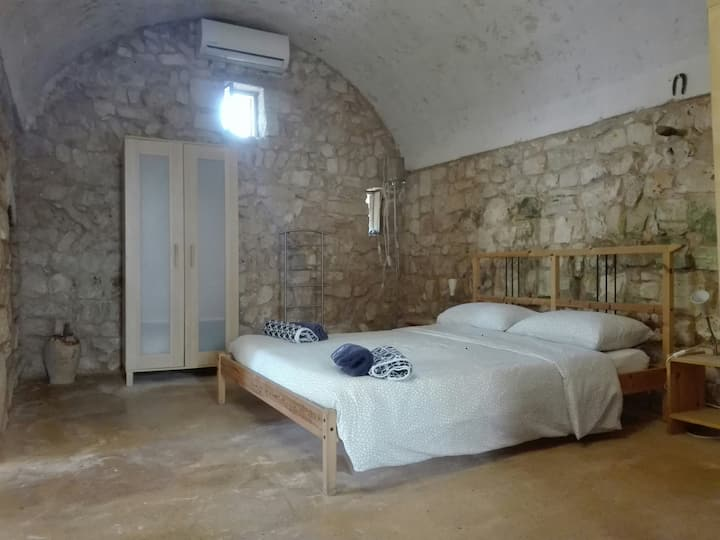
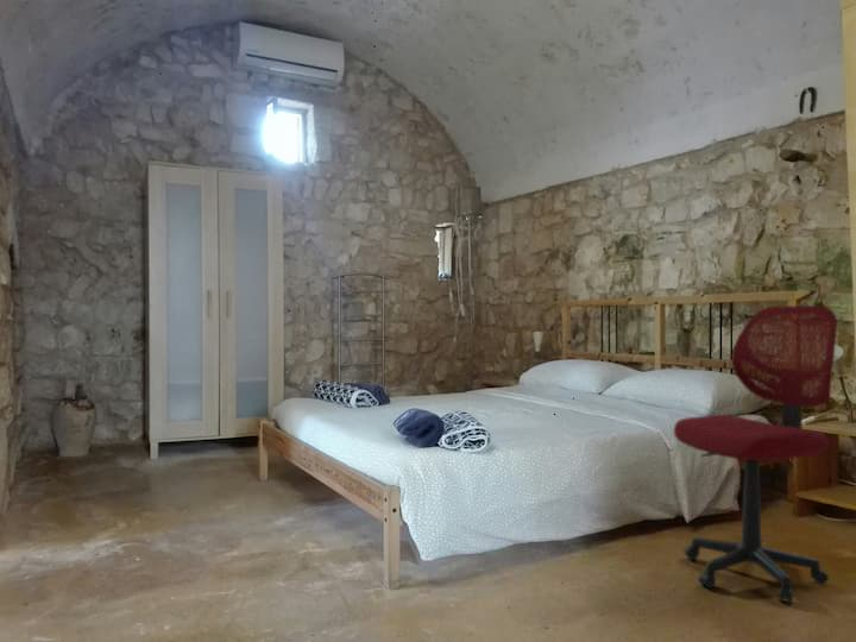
+ chair (750, 441)
